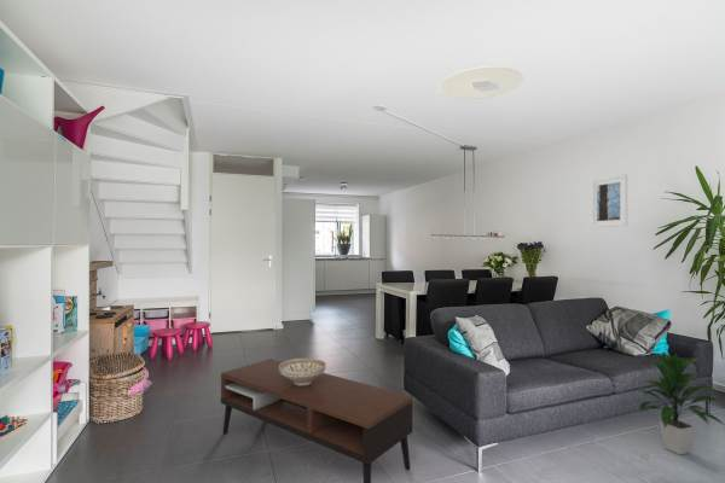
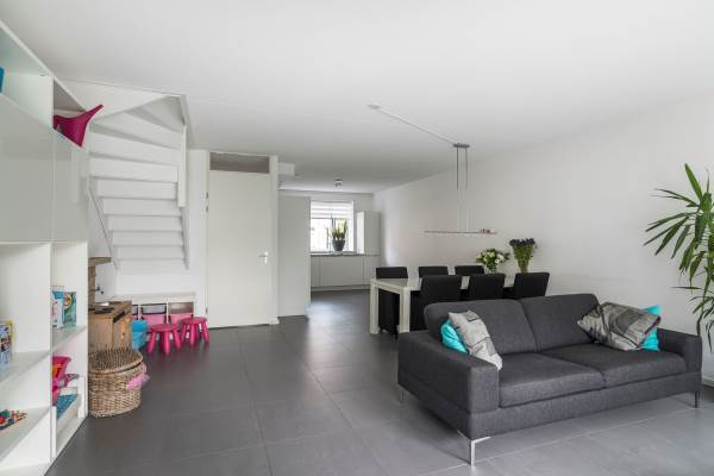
- decorative bowl (302, 373)
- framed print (608, 202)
- ceiling light (480, 80)
- indoor plant (674, 398)
- coffee table (308, 415)
